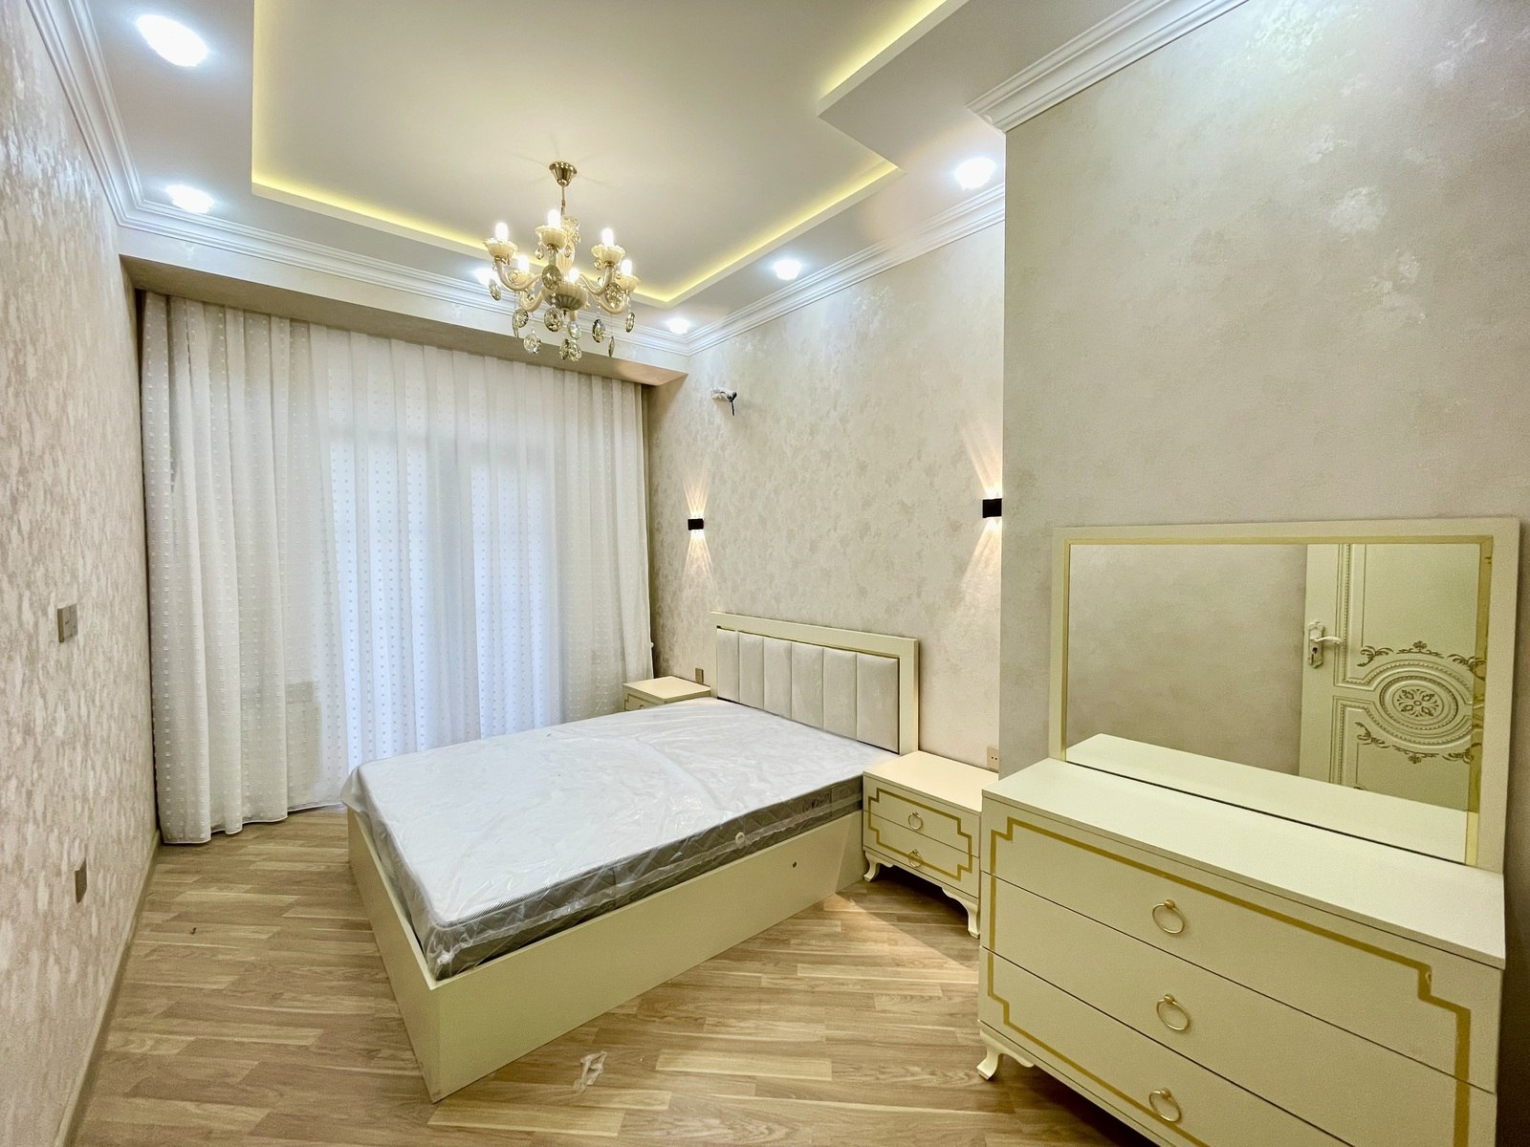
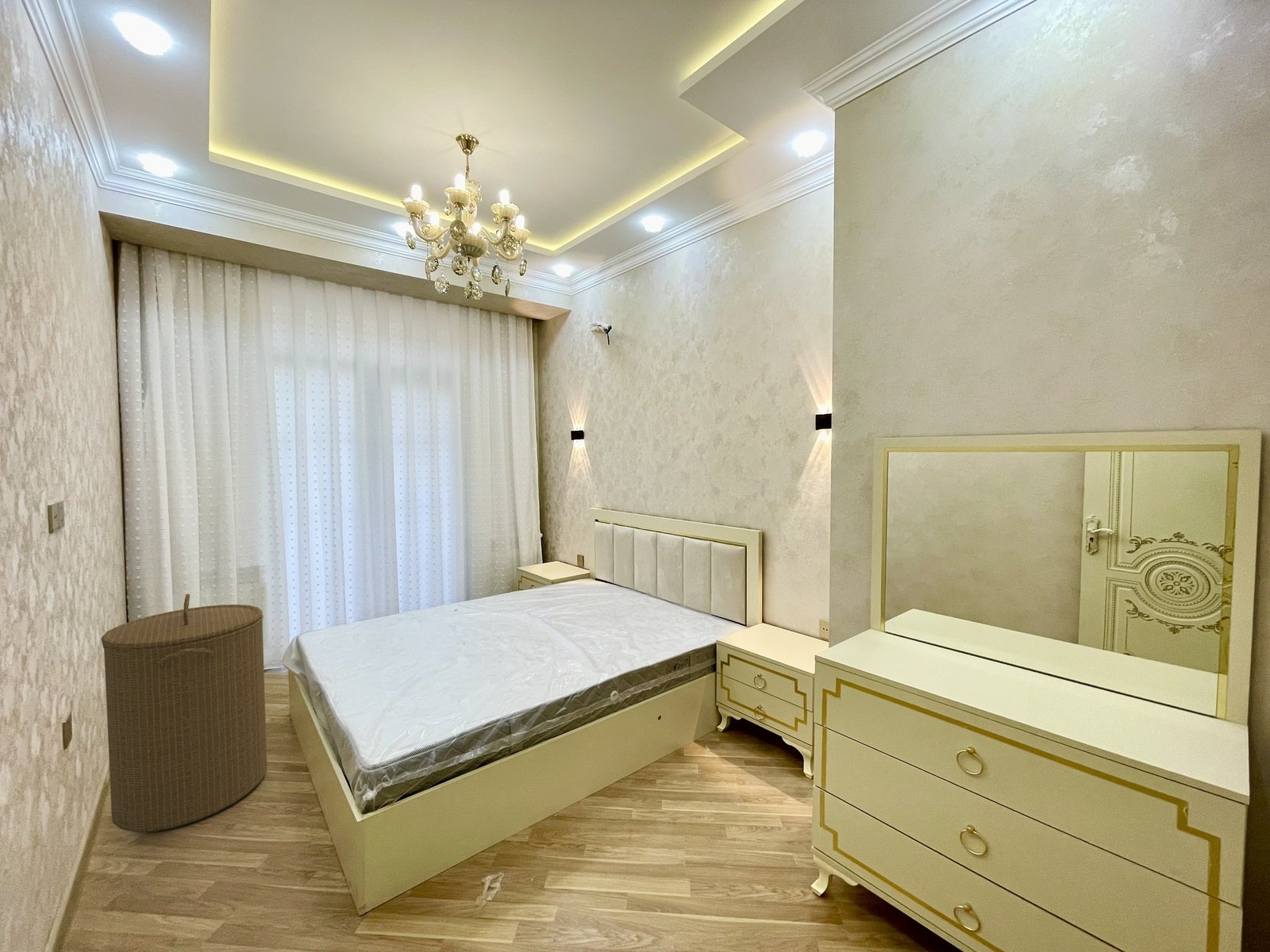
+ laundry hamper (190, 693)
